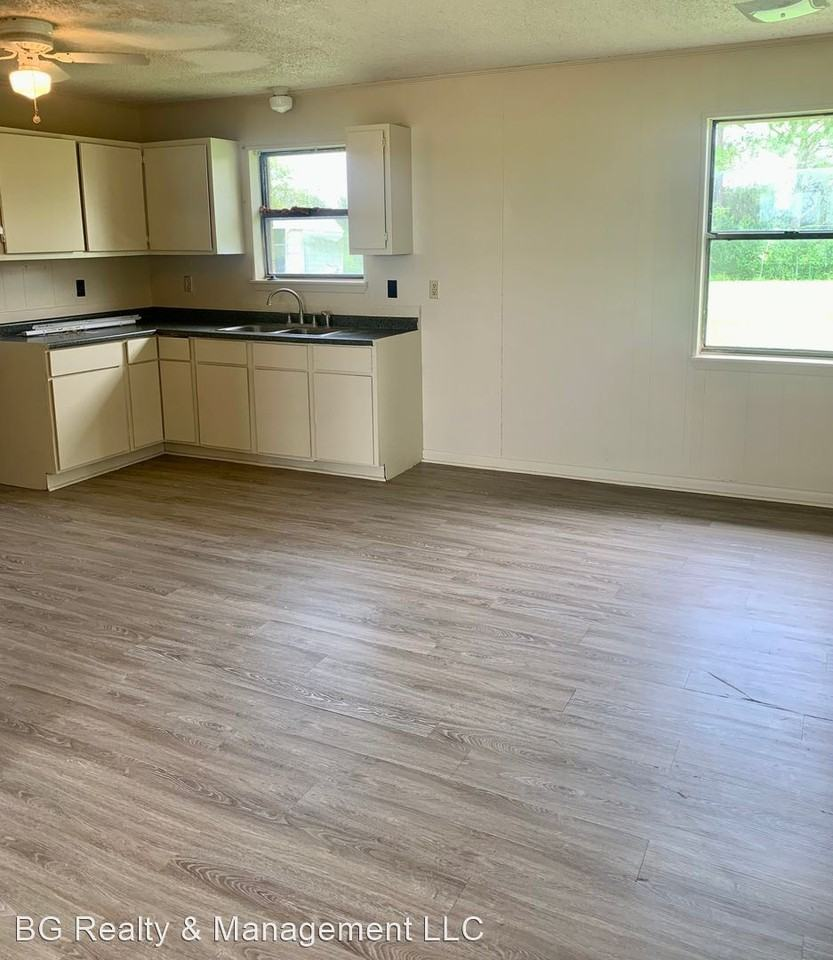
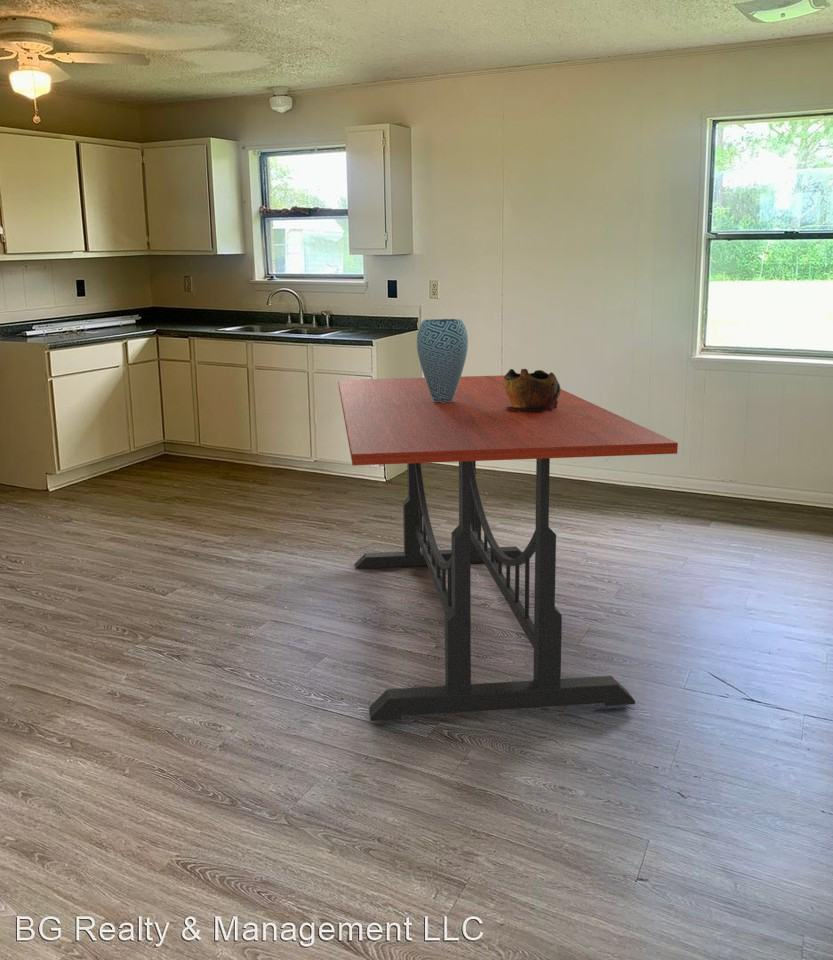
+ vase (442, 360)
+ decorative bowl (531, 387)
+ dining table (466, 516)
